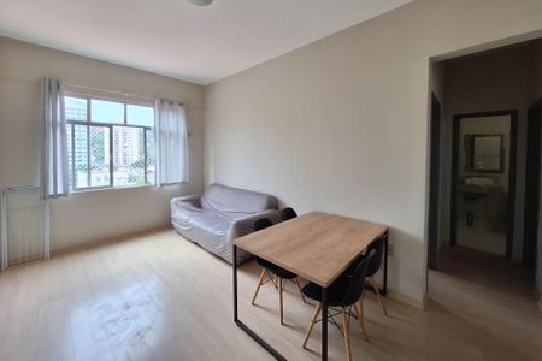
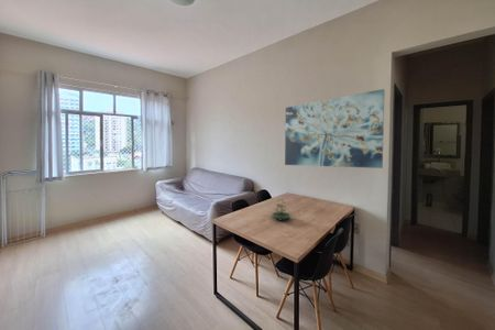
+ wall art (327, 133)
+ terrarium (282, 202)
